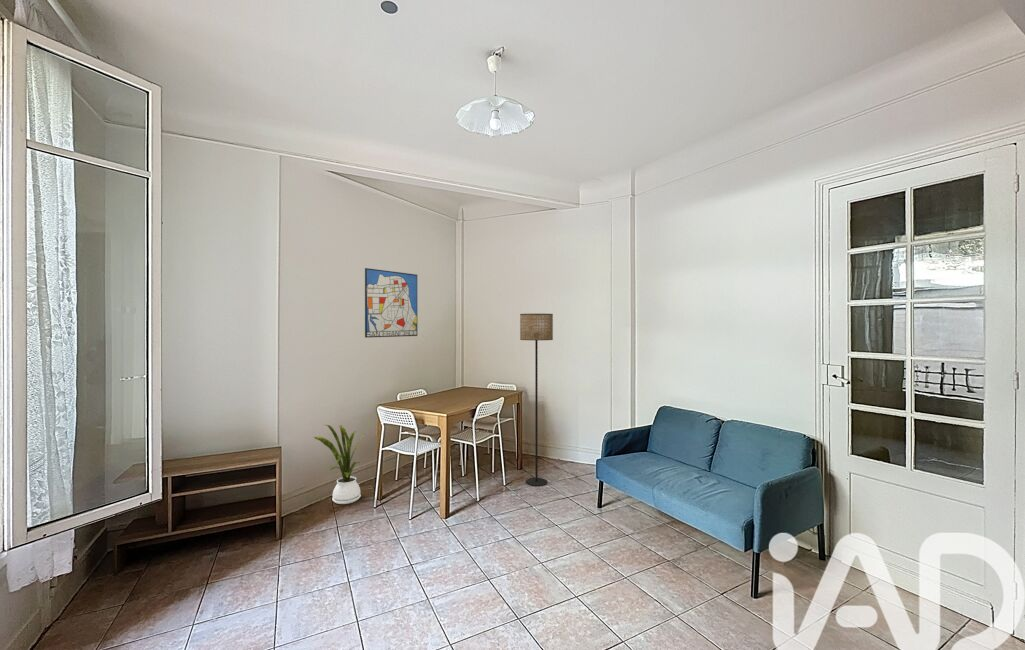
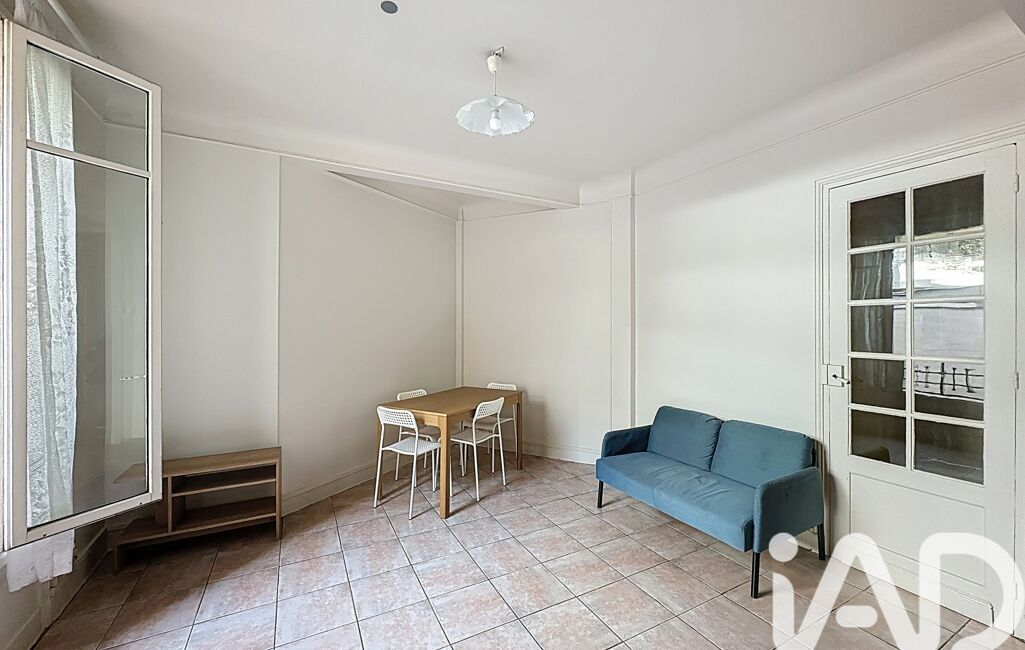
- floor lamp (536, 398)
- house plant (343, 459)
- wall art (392, 304)
